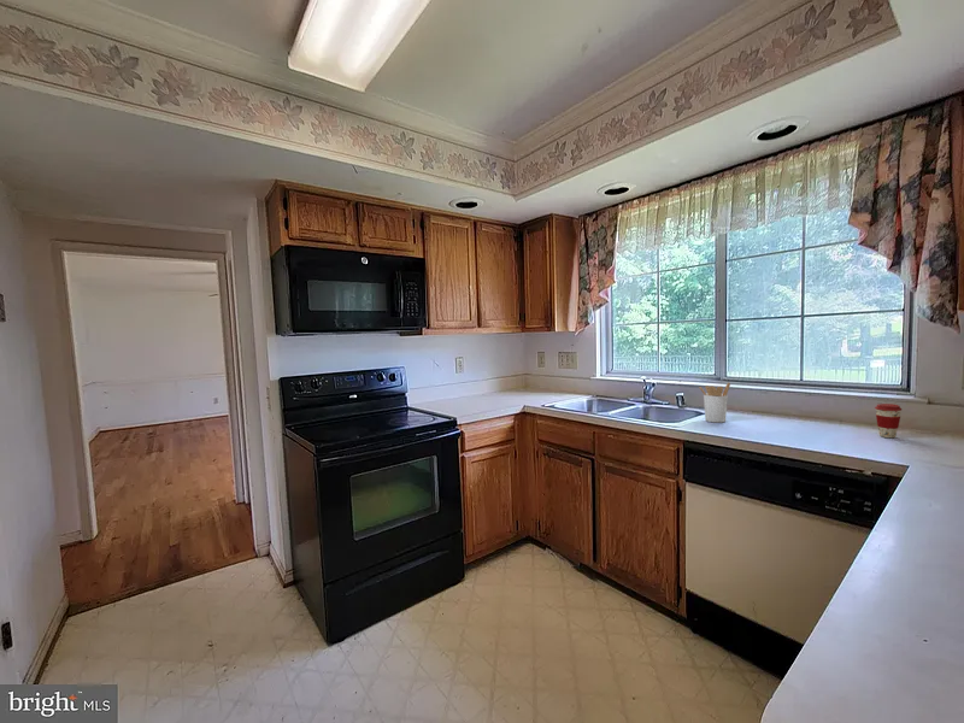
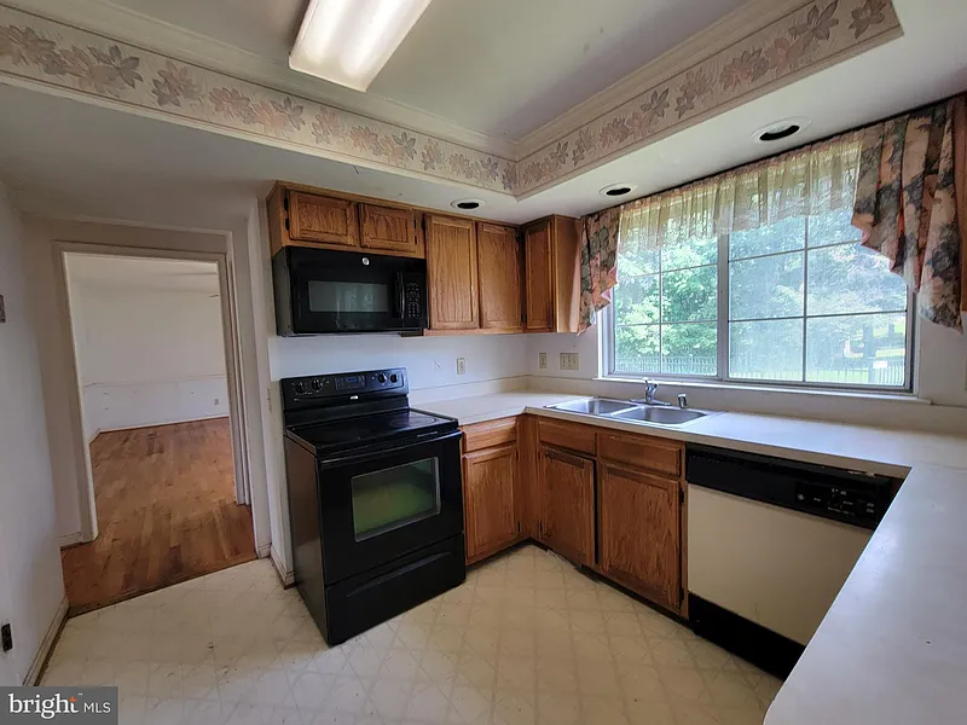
- coffee cup (887, 421)
- utensil holder (715, 401)
